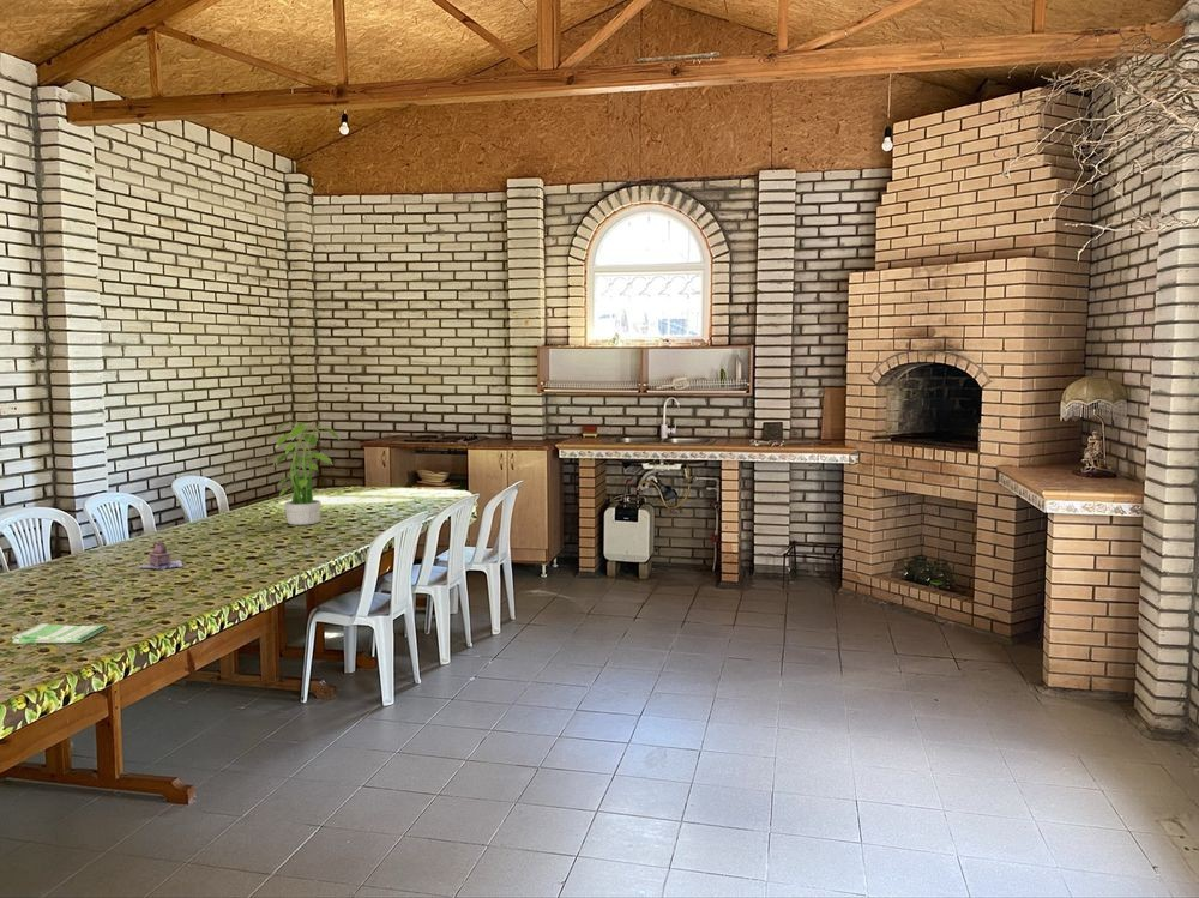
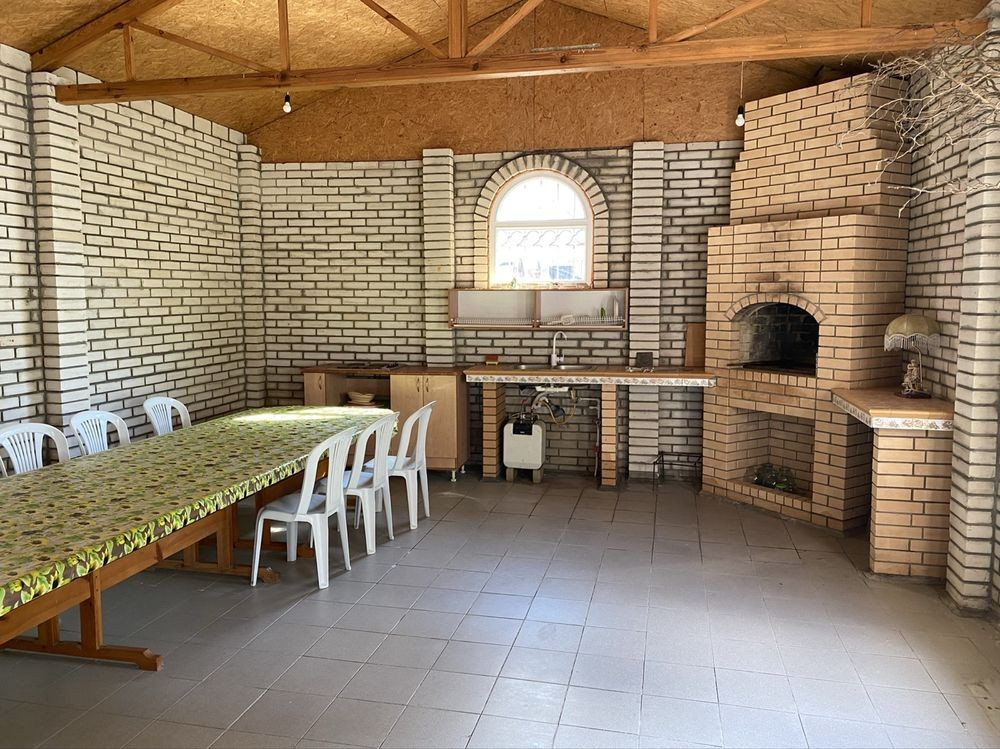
- potted plant (305, 471)
- teapot (161, 553)
- dish towel (60, 632)
